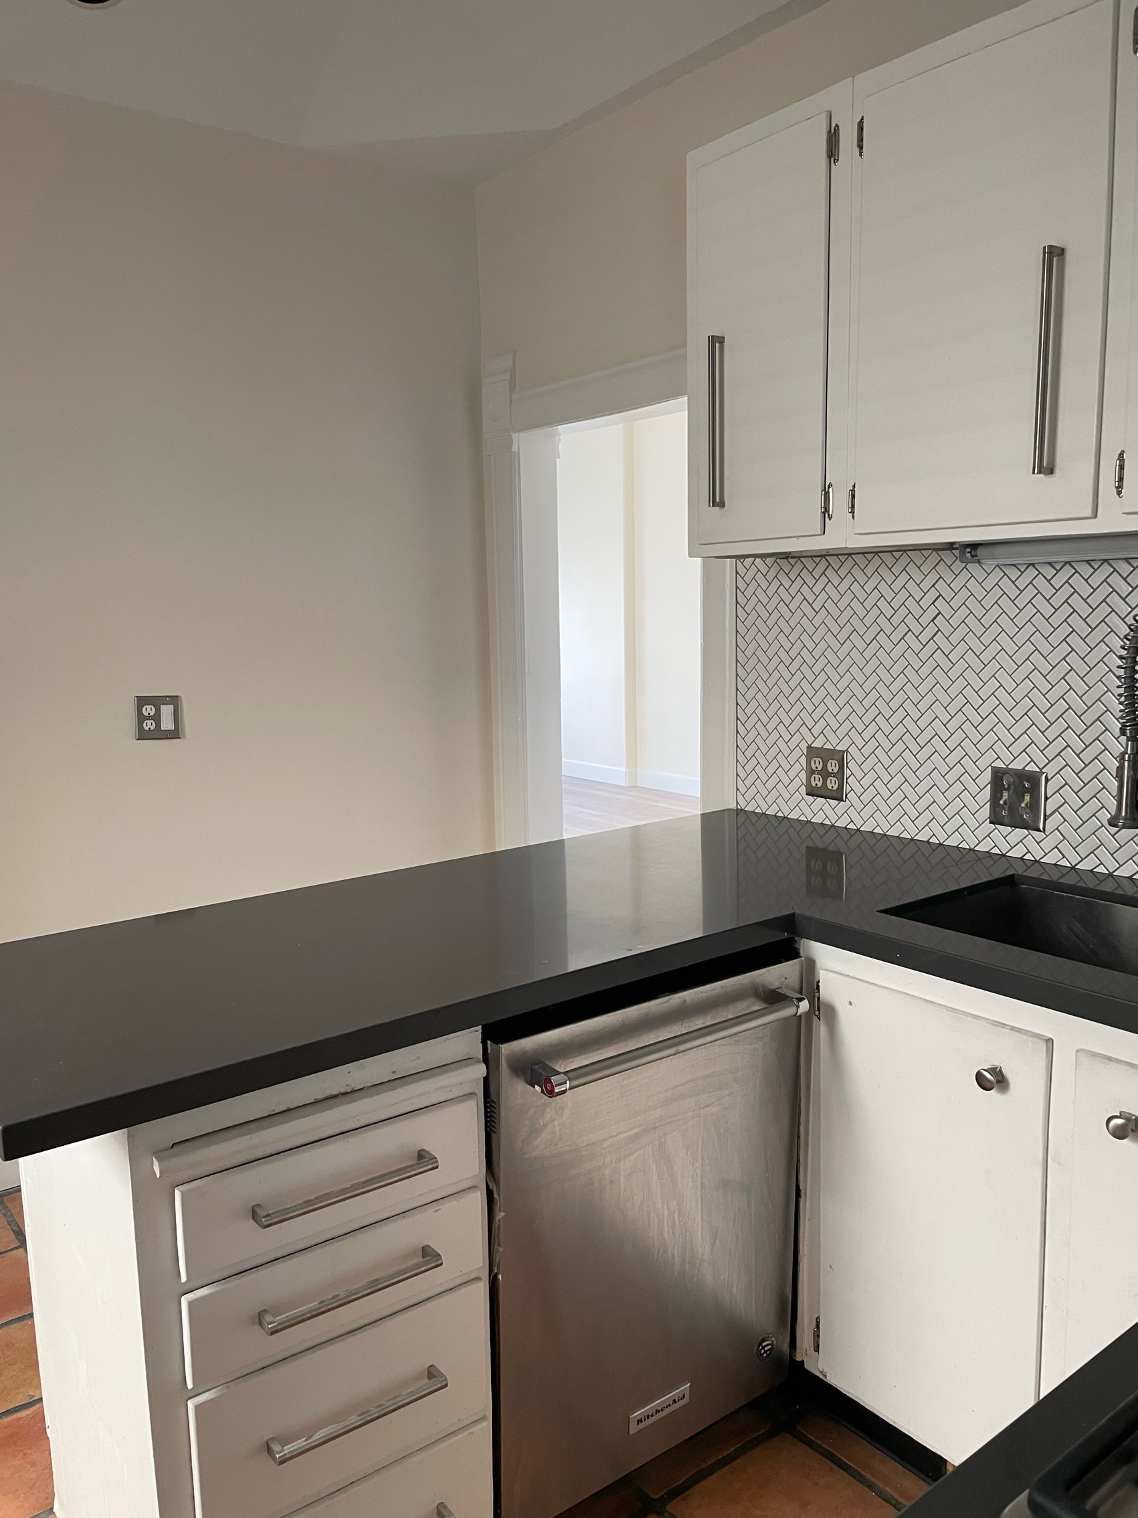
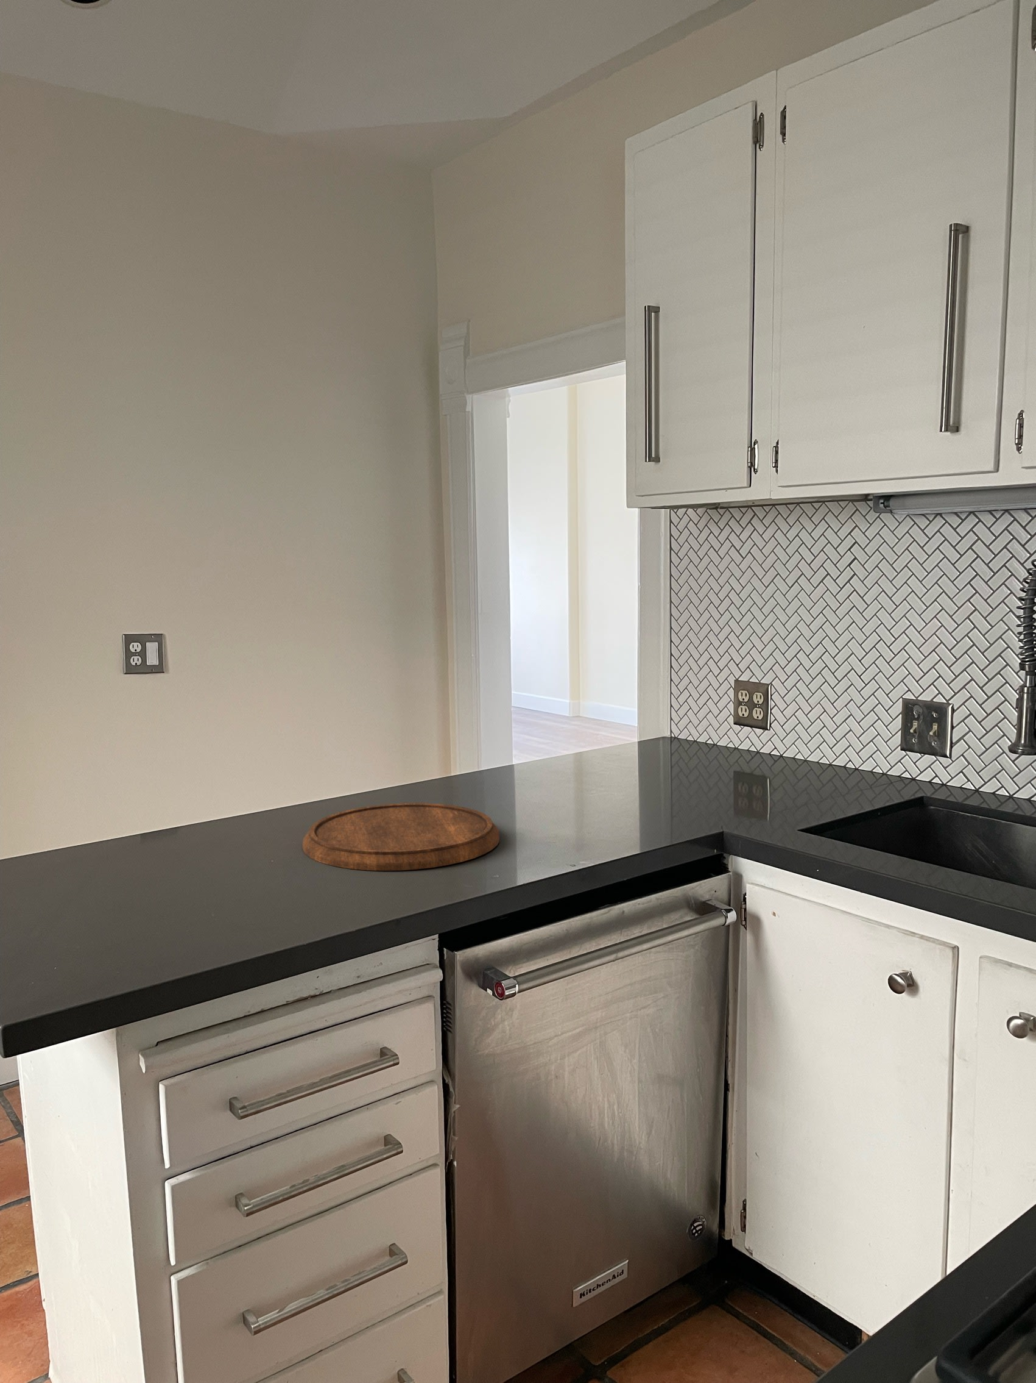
+ cutting board (402, 833)
